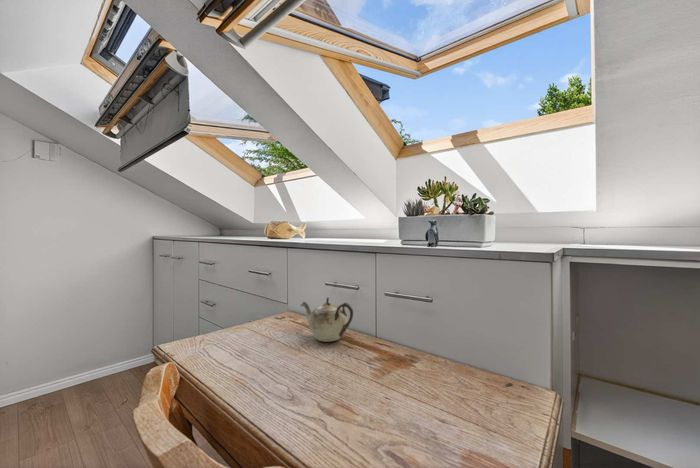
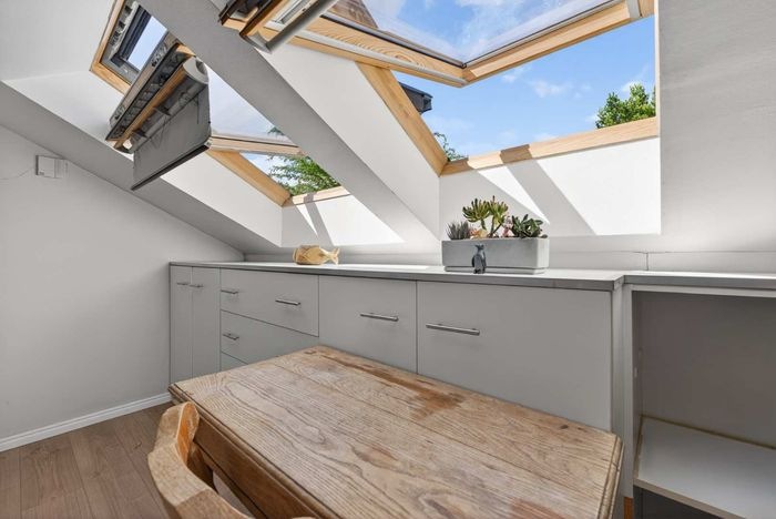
- teapot (325, 317)
